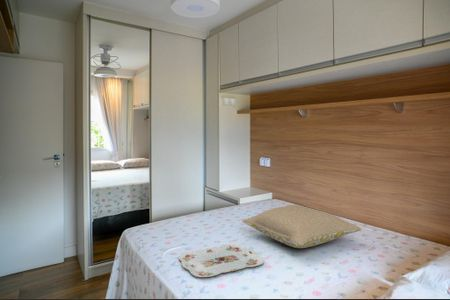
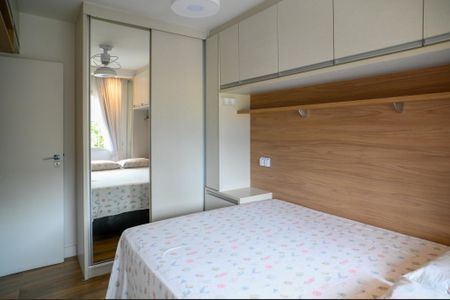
- pillow (298, 224)
- serving tray (220, 259)
